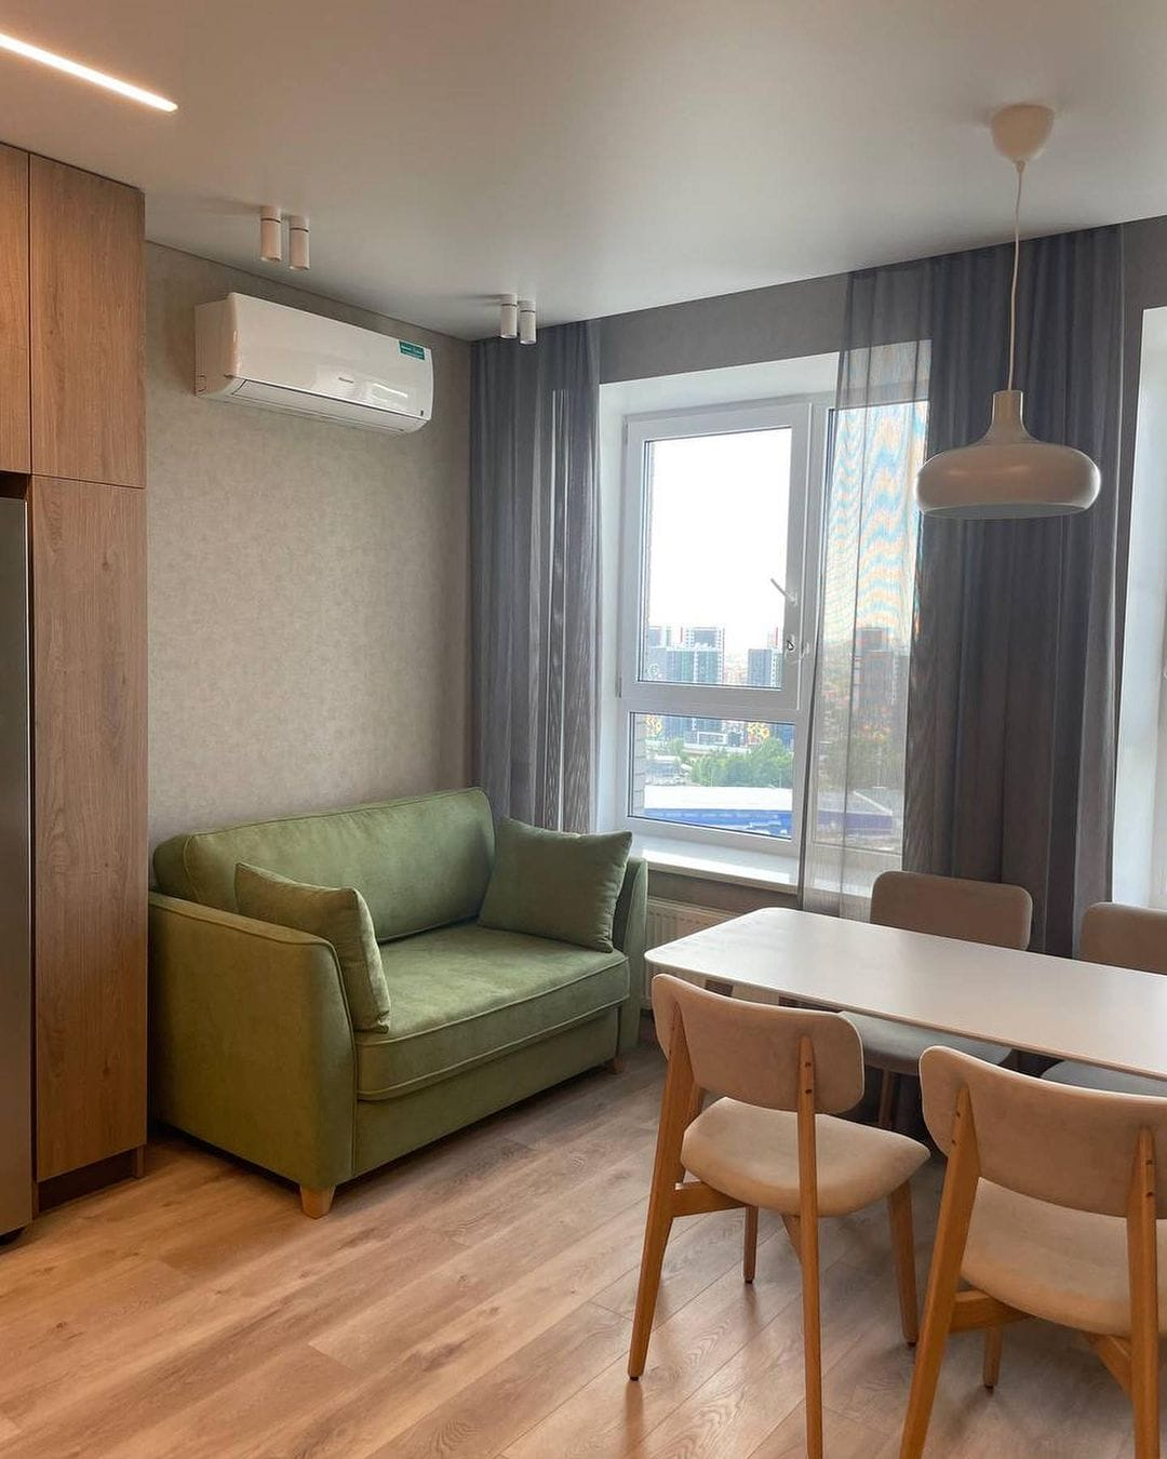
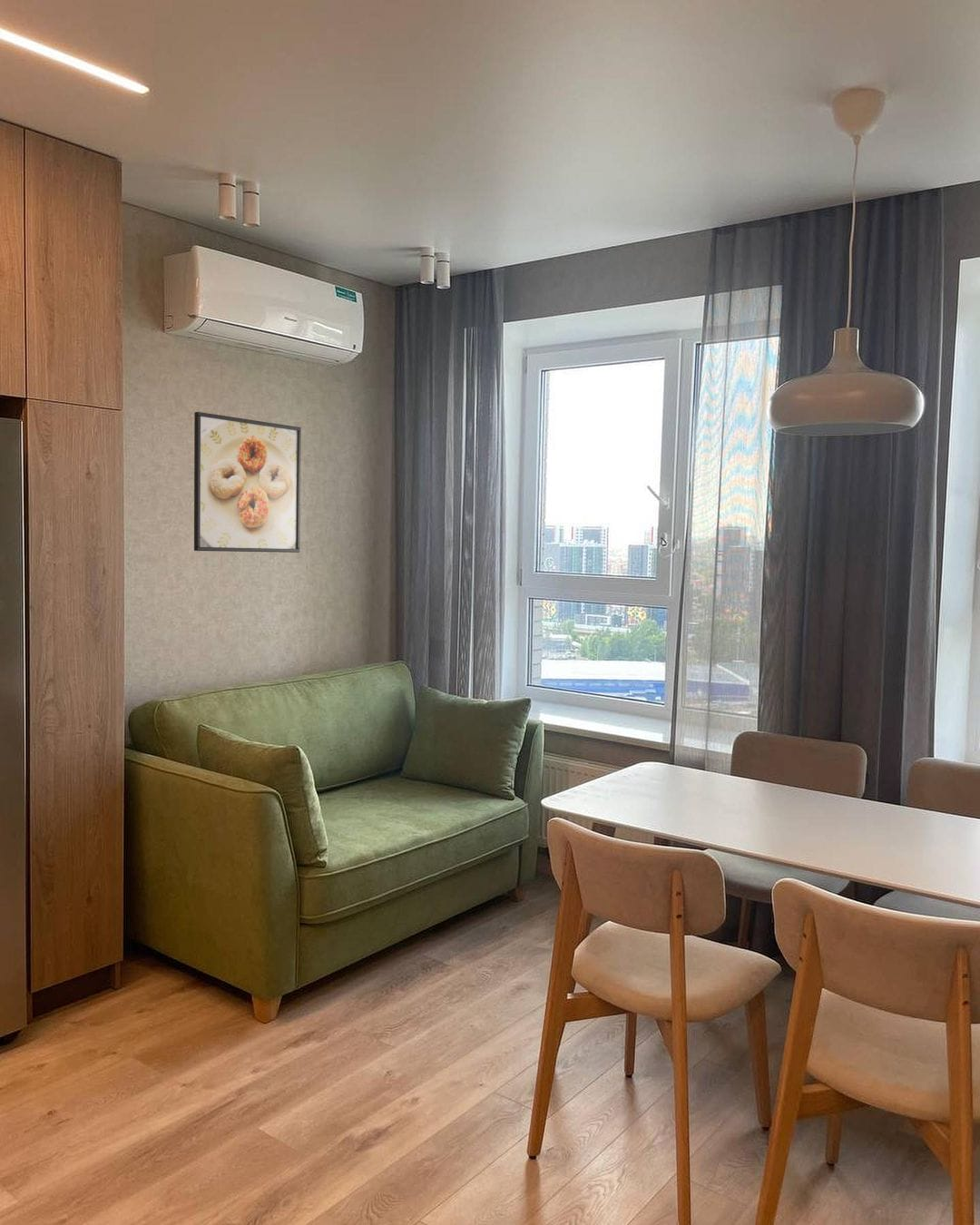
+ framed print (250, 485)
